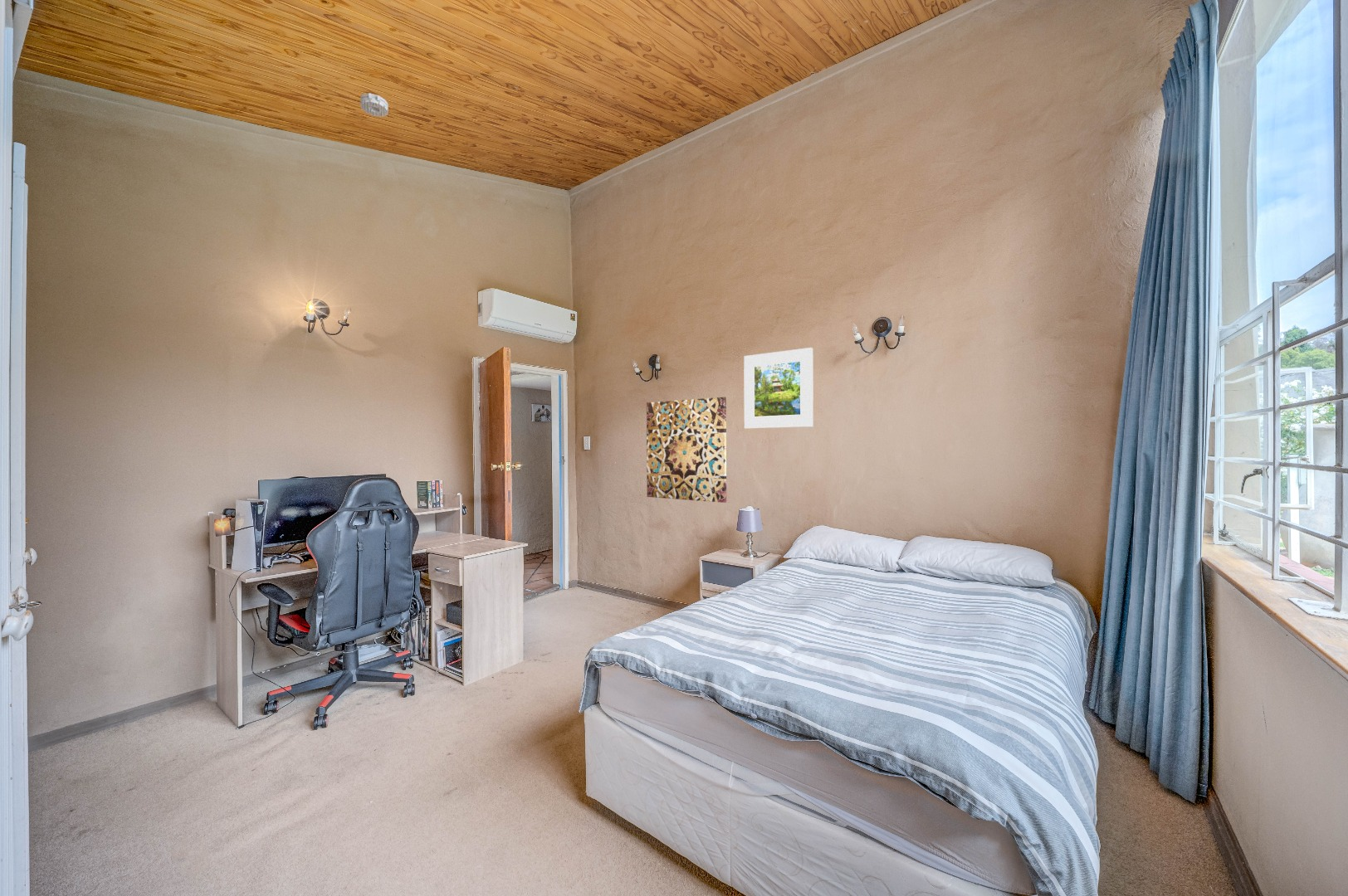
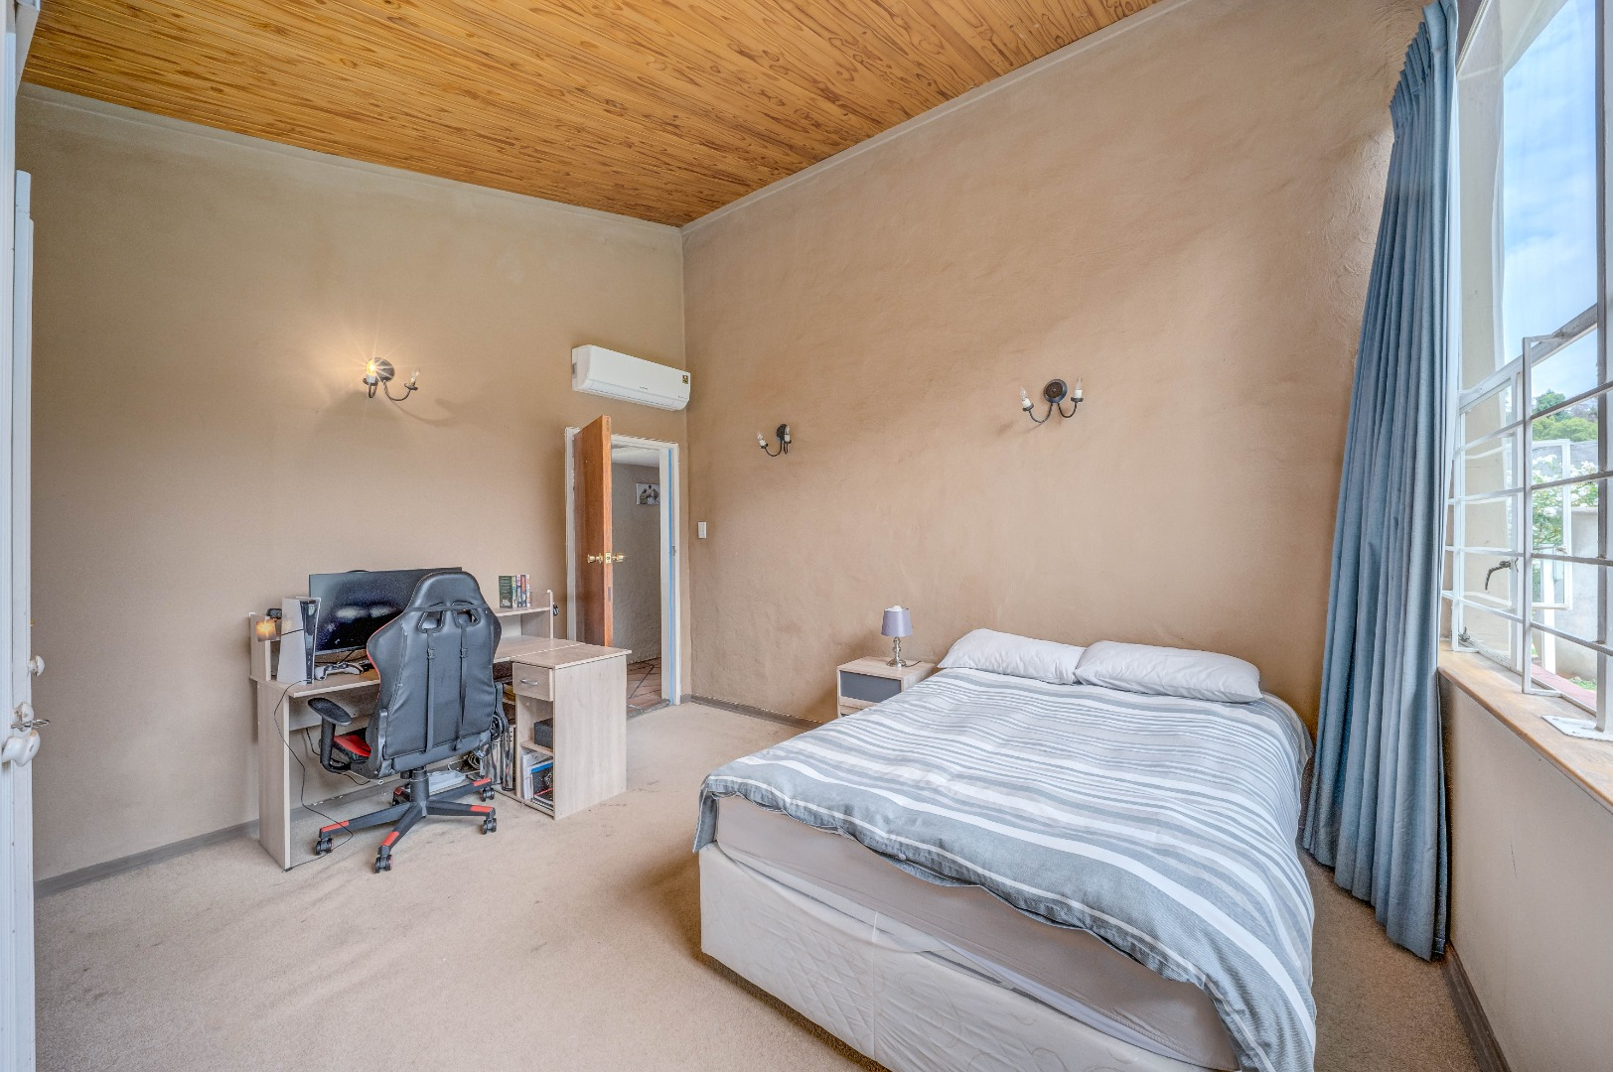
- smoke detector (374, 104)
- wall art (684, 450)
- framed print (777, 389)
